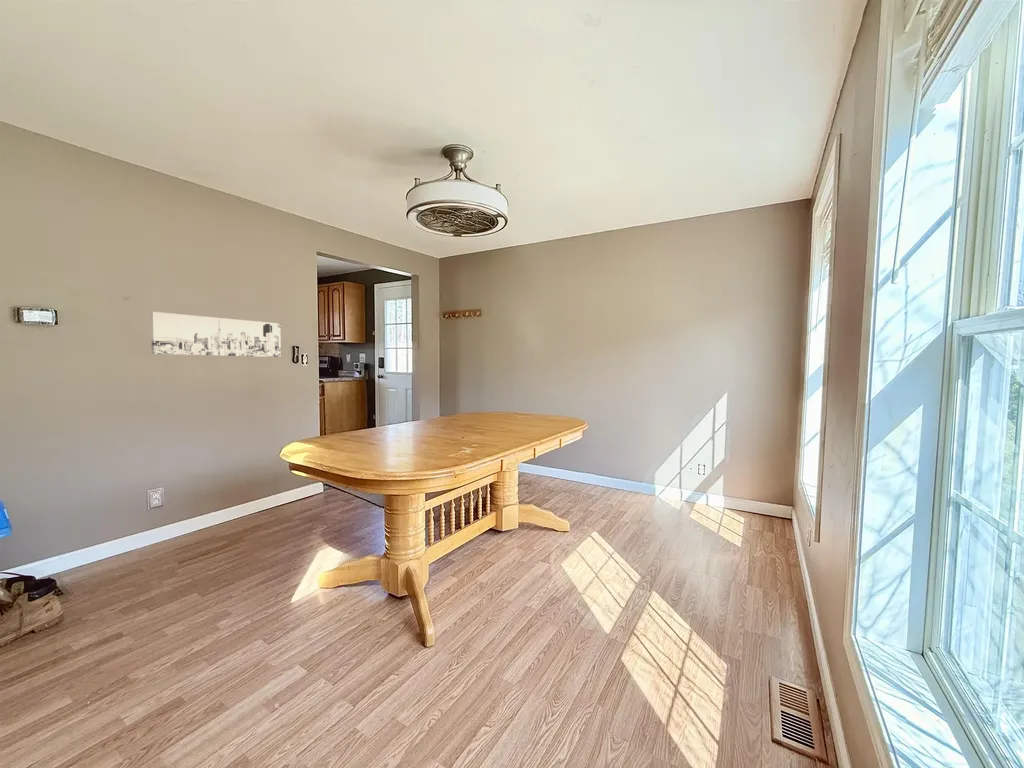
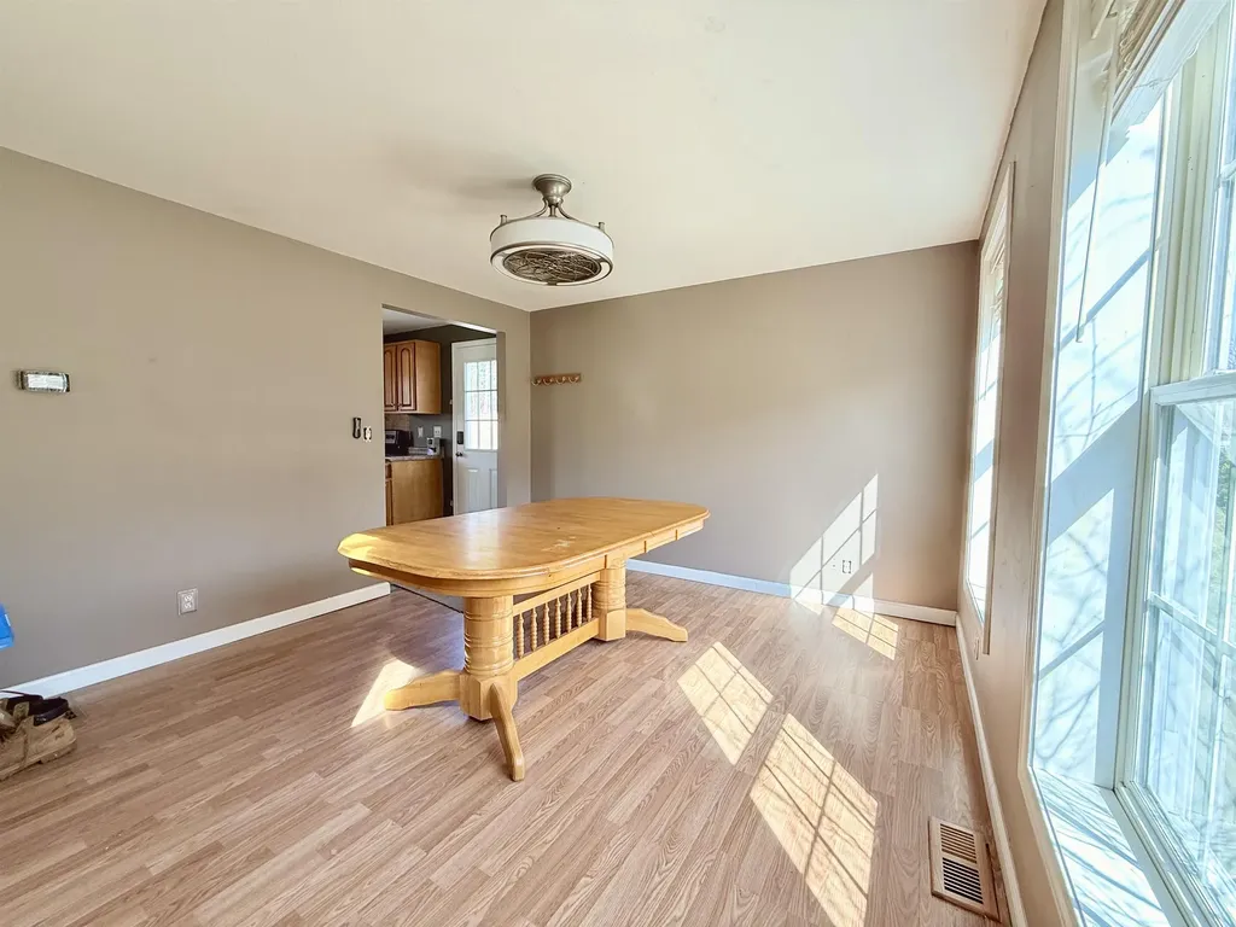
- wall art (223, 337)
